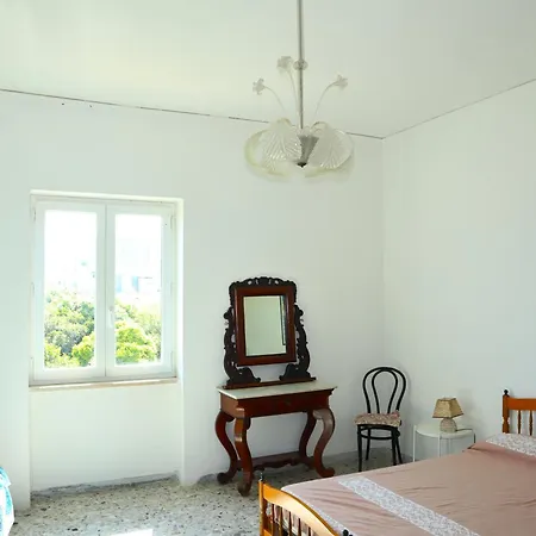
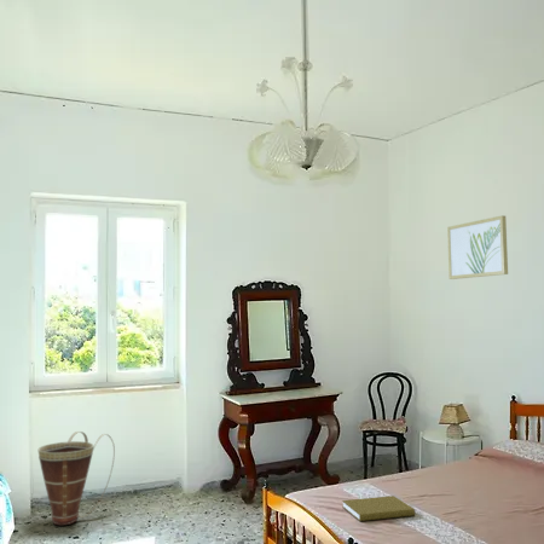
+ wall art (475, 249)
+ basket (76, 475)
+ book (377, 508)
